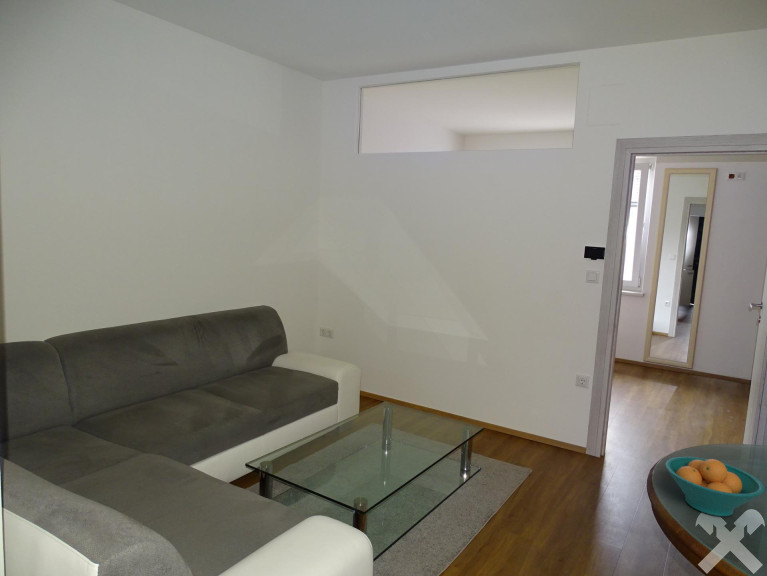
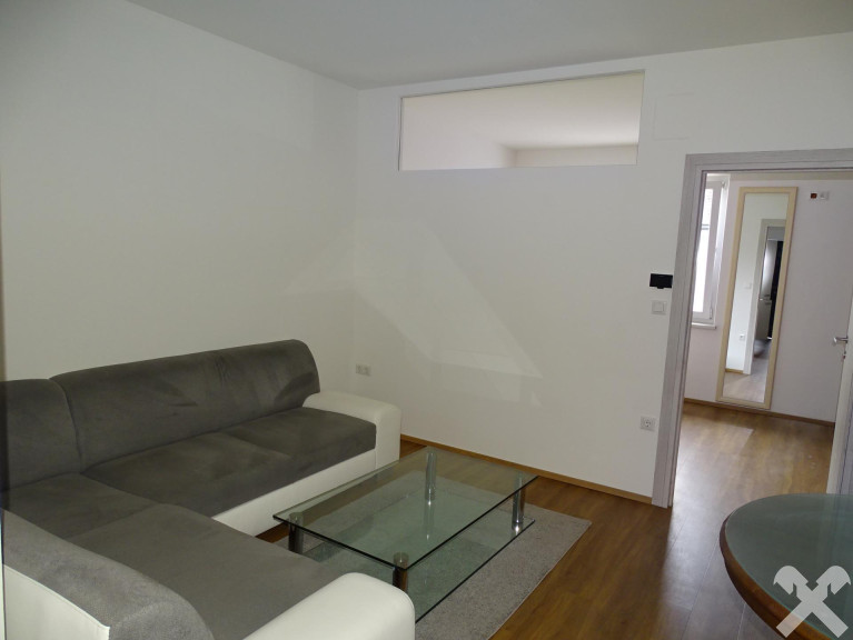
- fruit bowl (711, 483)
